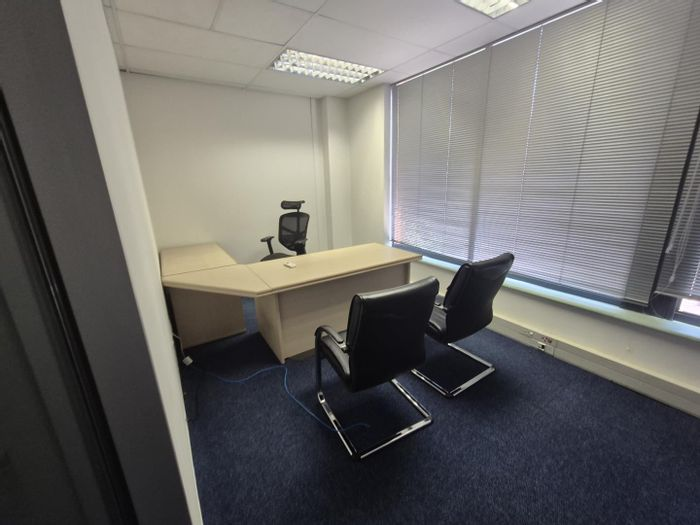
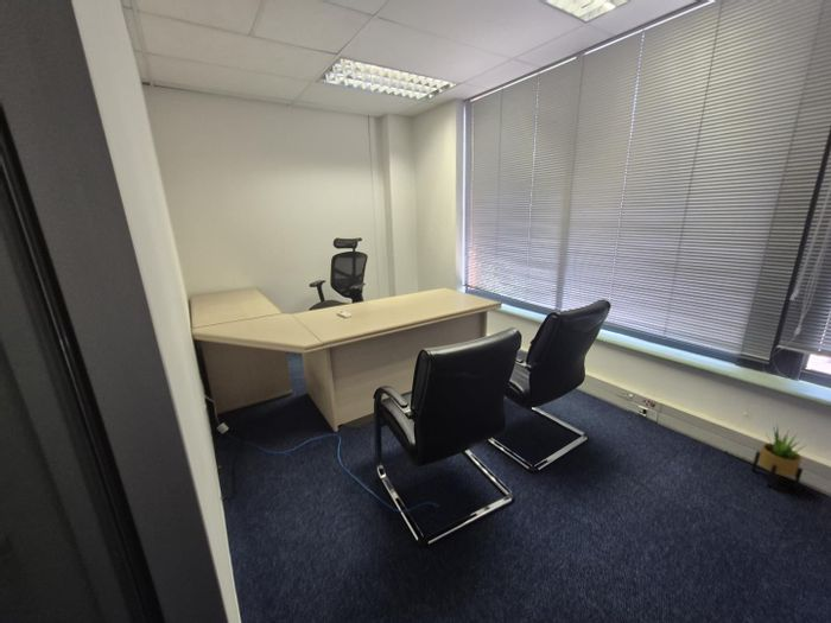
+ potted plant (780, 456)
